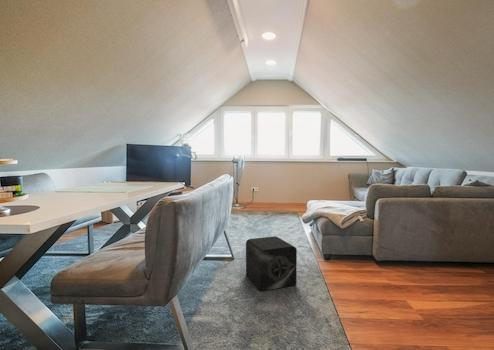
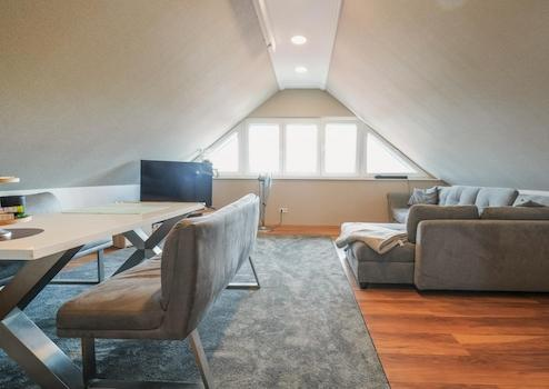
- speaker (270, 261)
